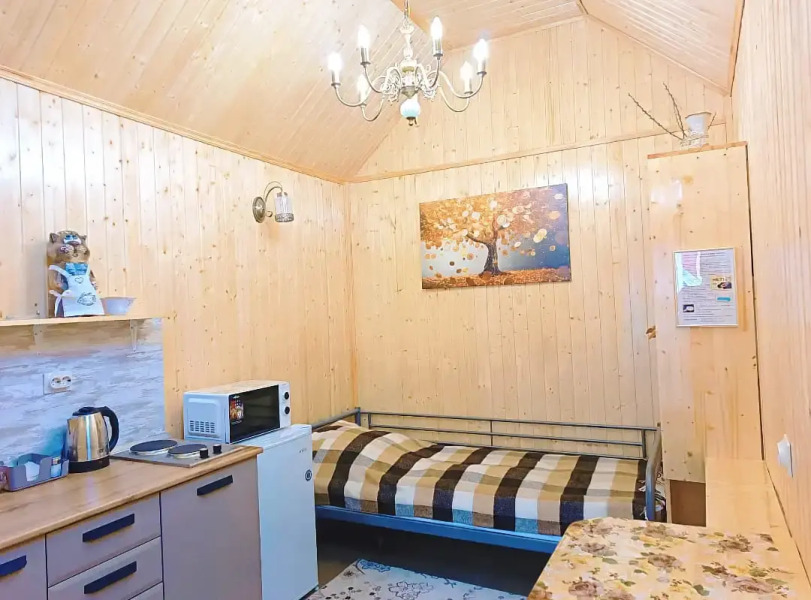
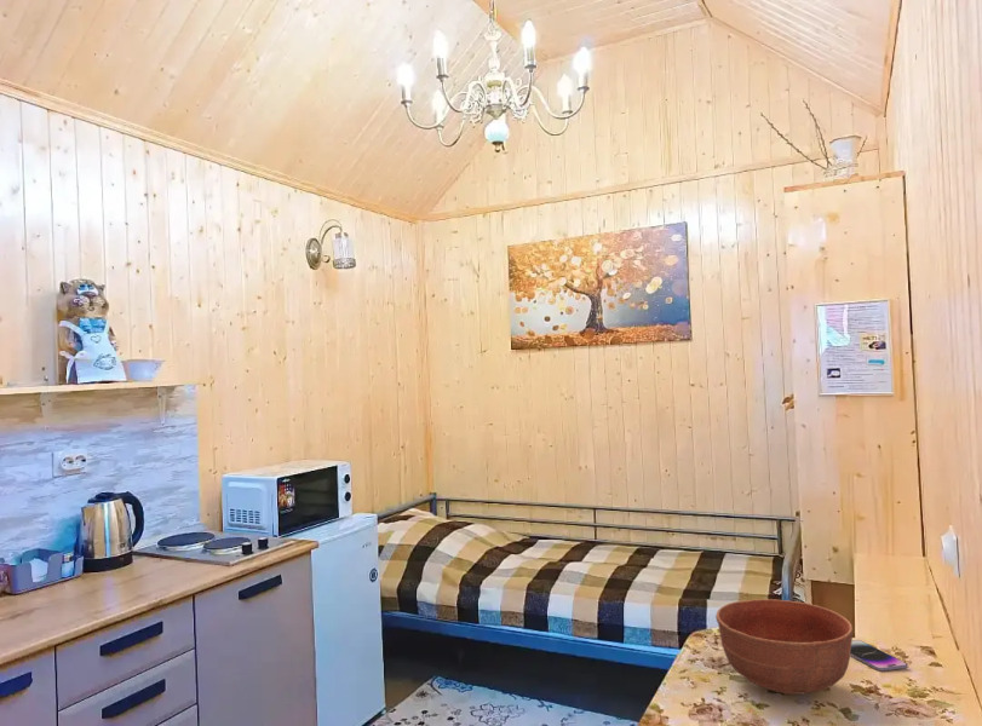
+ smartphone (868, 655)
+ bowl (783, 651)
